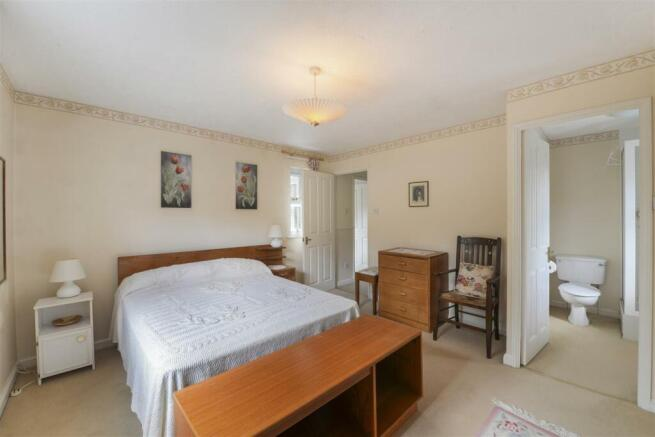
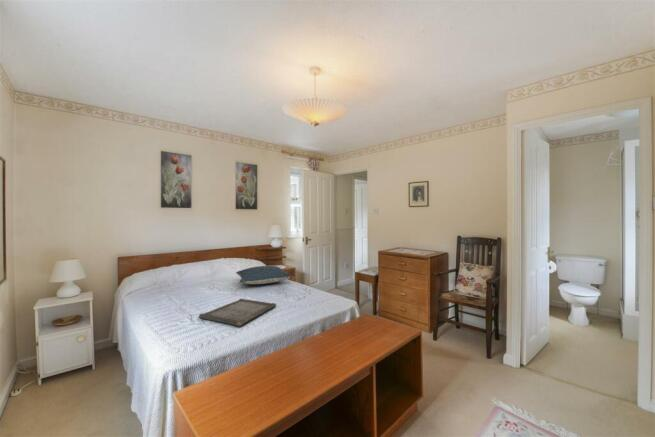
+ pillow (262, 274)
+ serving tray (240, 310)
